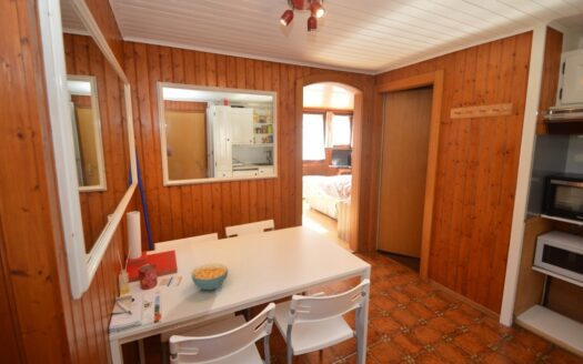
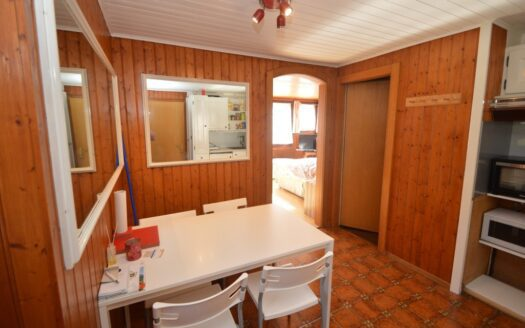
- cereal bowl (210, 279)
